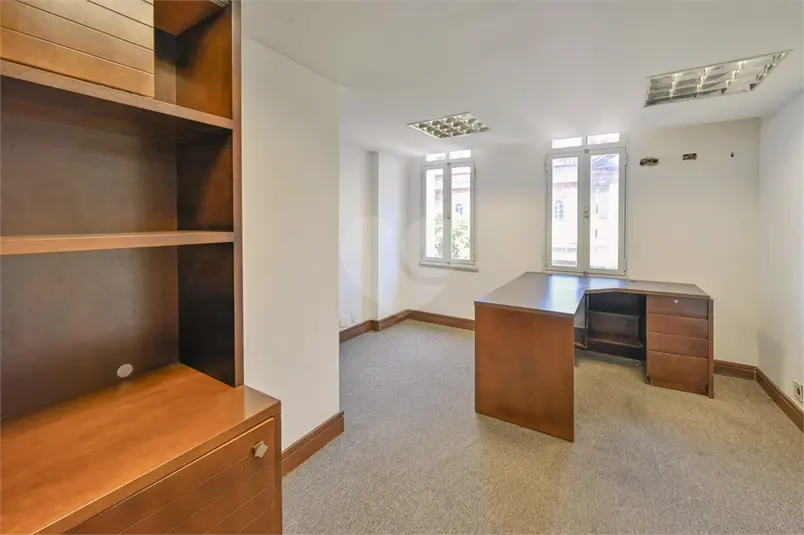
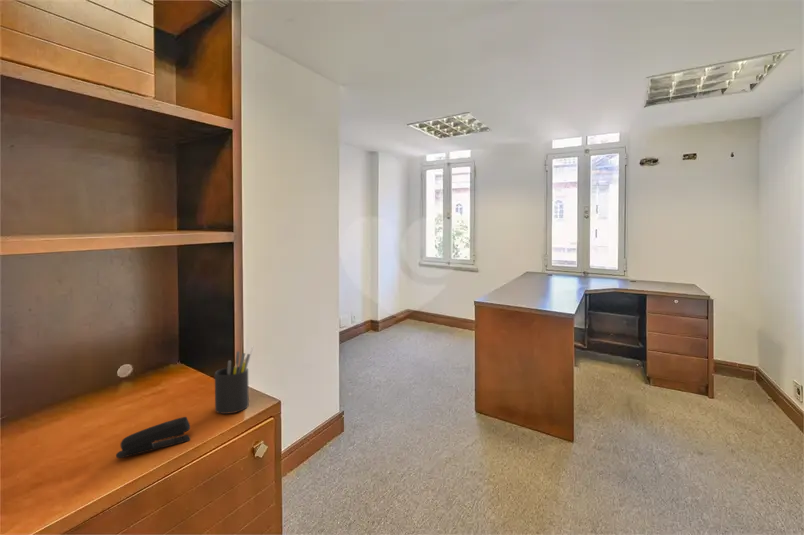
+ stapler (155, 435)
+ pen holder (234, 377)
